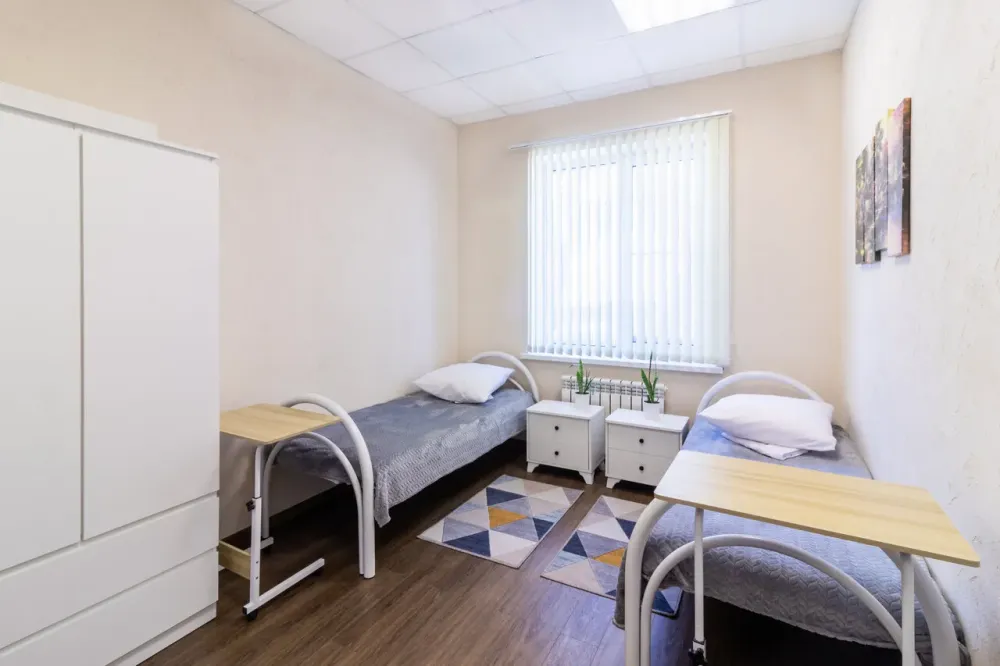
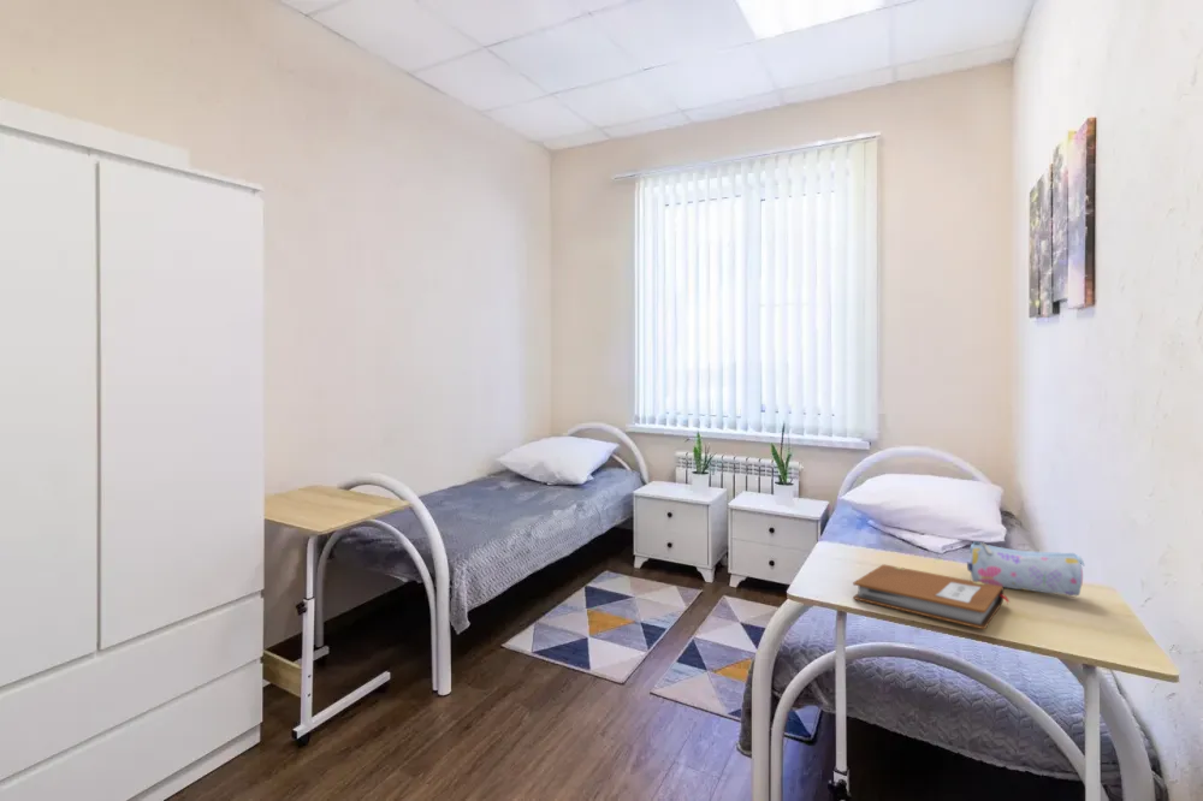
+ pencil case (1023, 566)
+ notebook (931, 592)
